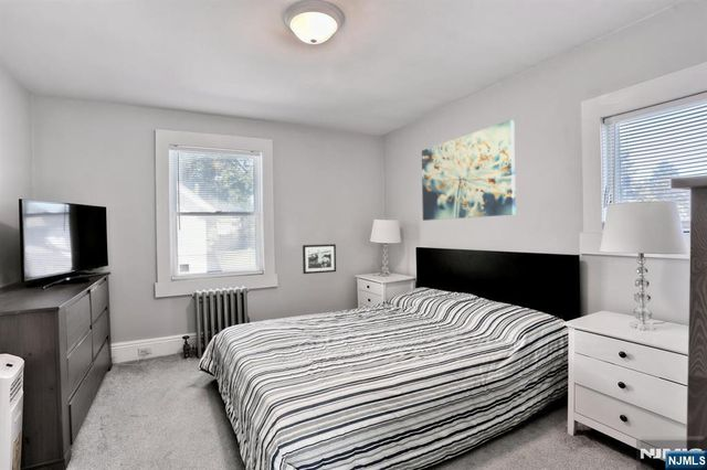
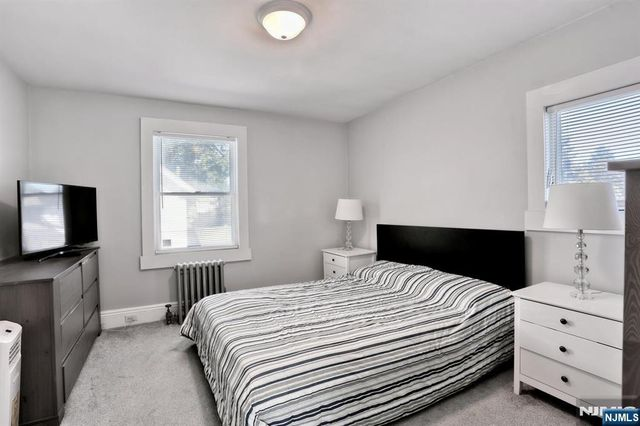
- picture frame (319, 258)
- wall art (461, 178)
